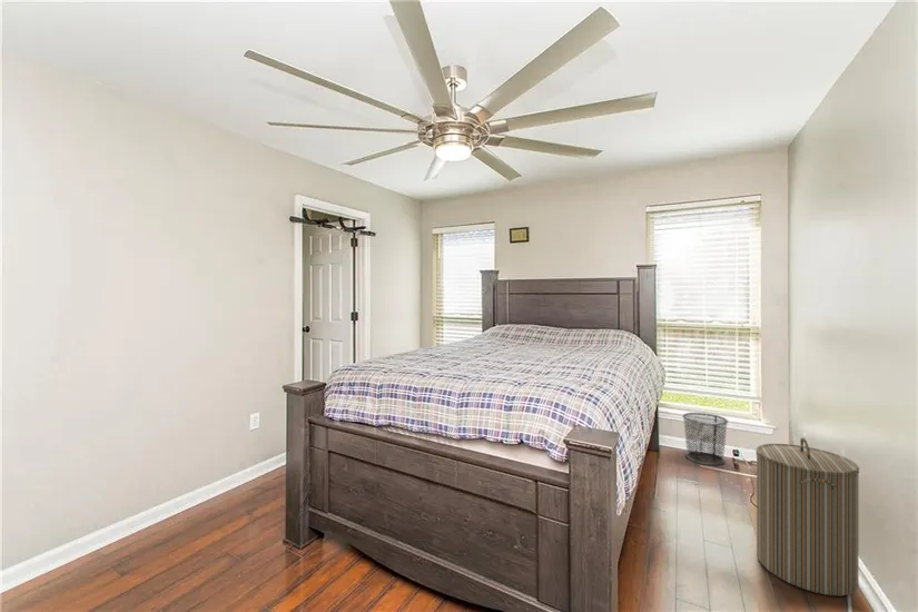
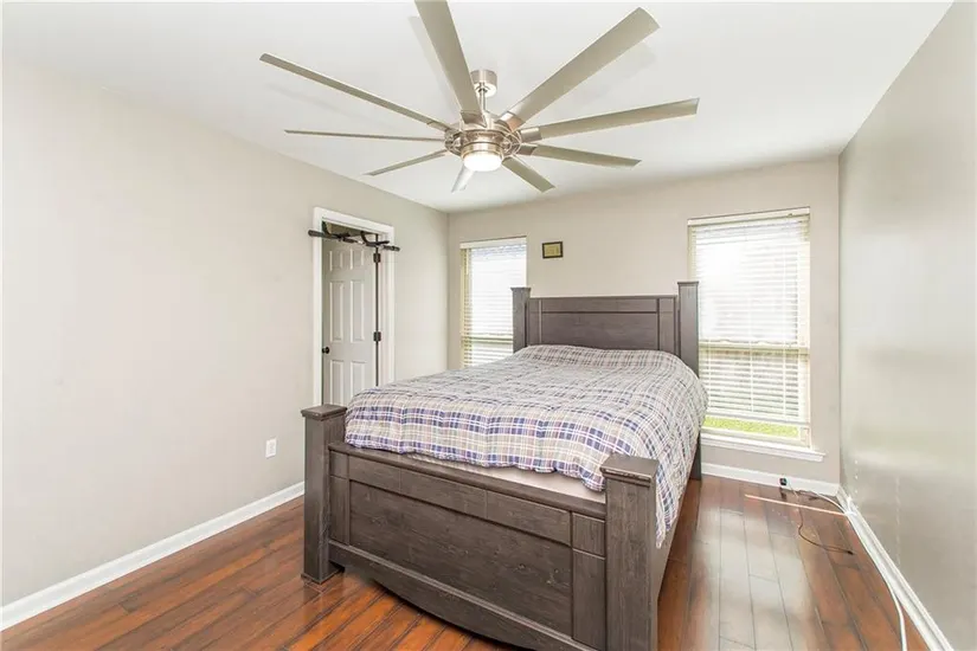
- laundry hamper (803, 504)
- waste bin (704, 437)
